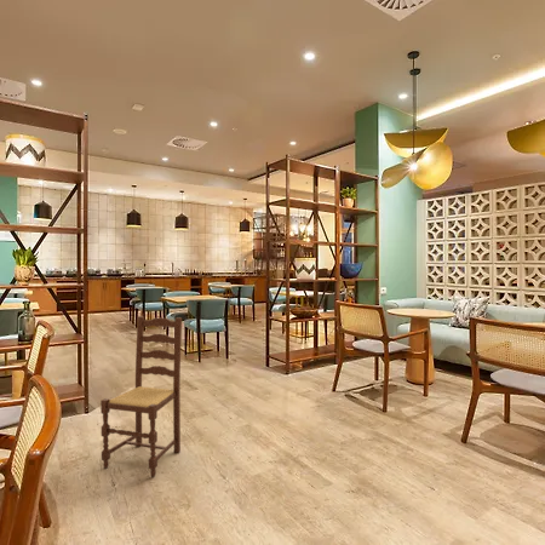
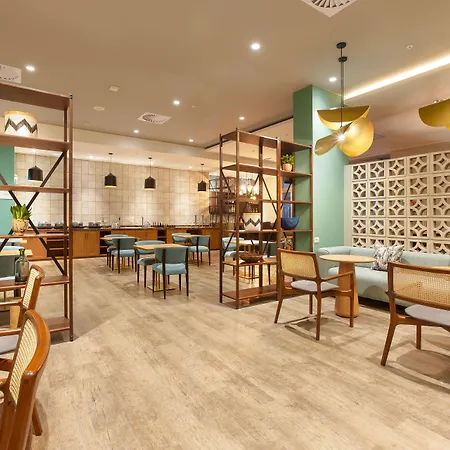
- dining chair (143, 390)
